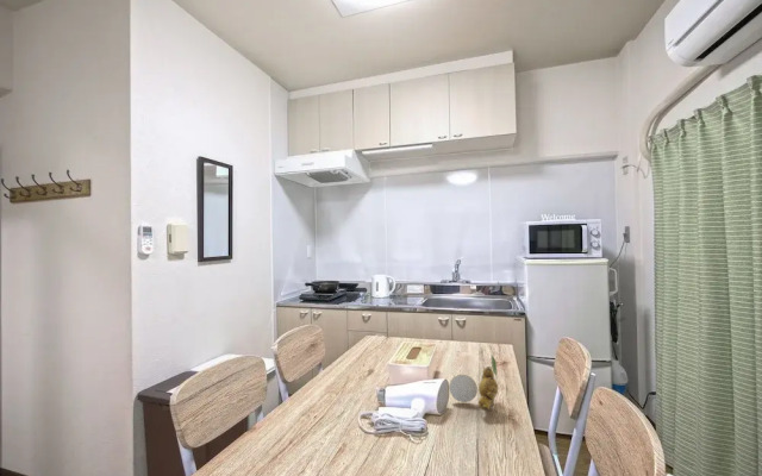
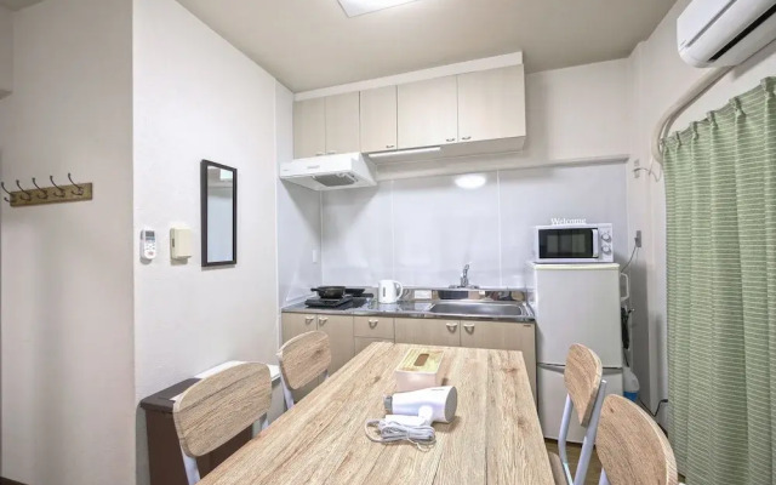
- plant (470, 377)
